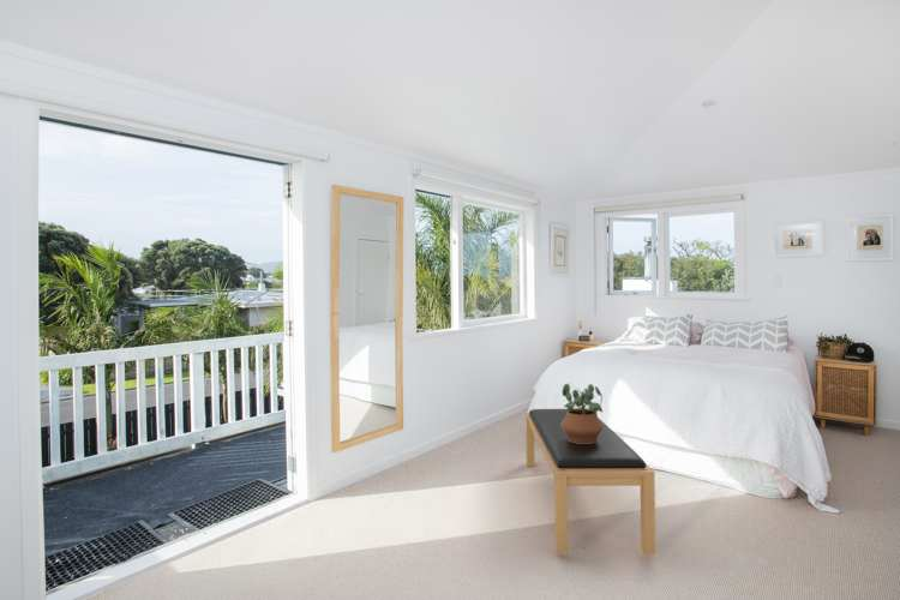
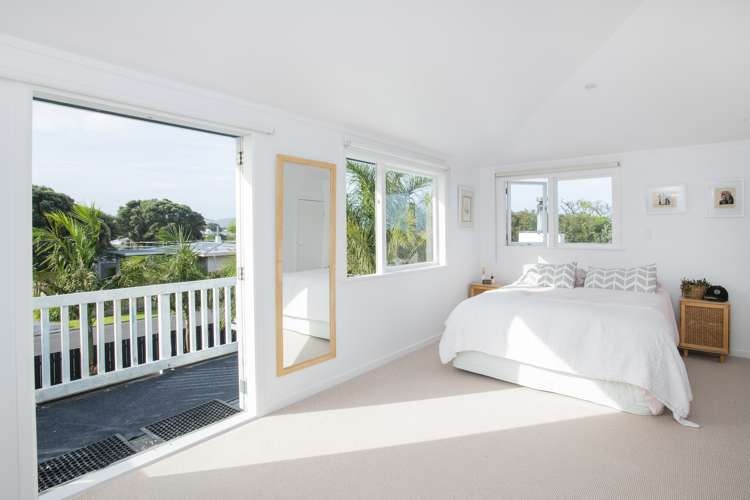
- bench (577, 464)
- potted plant (583, 412)
